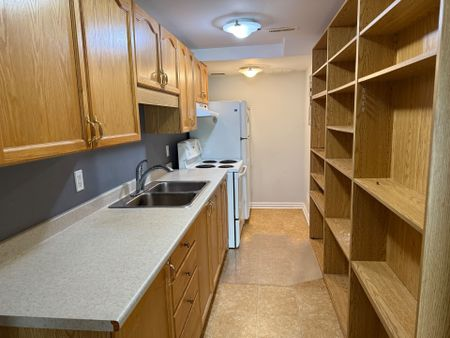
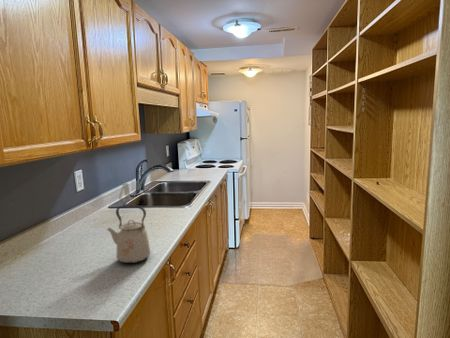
+ kettle (126, 231)
